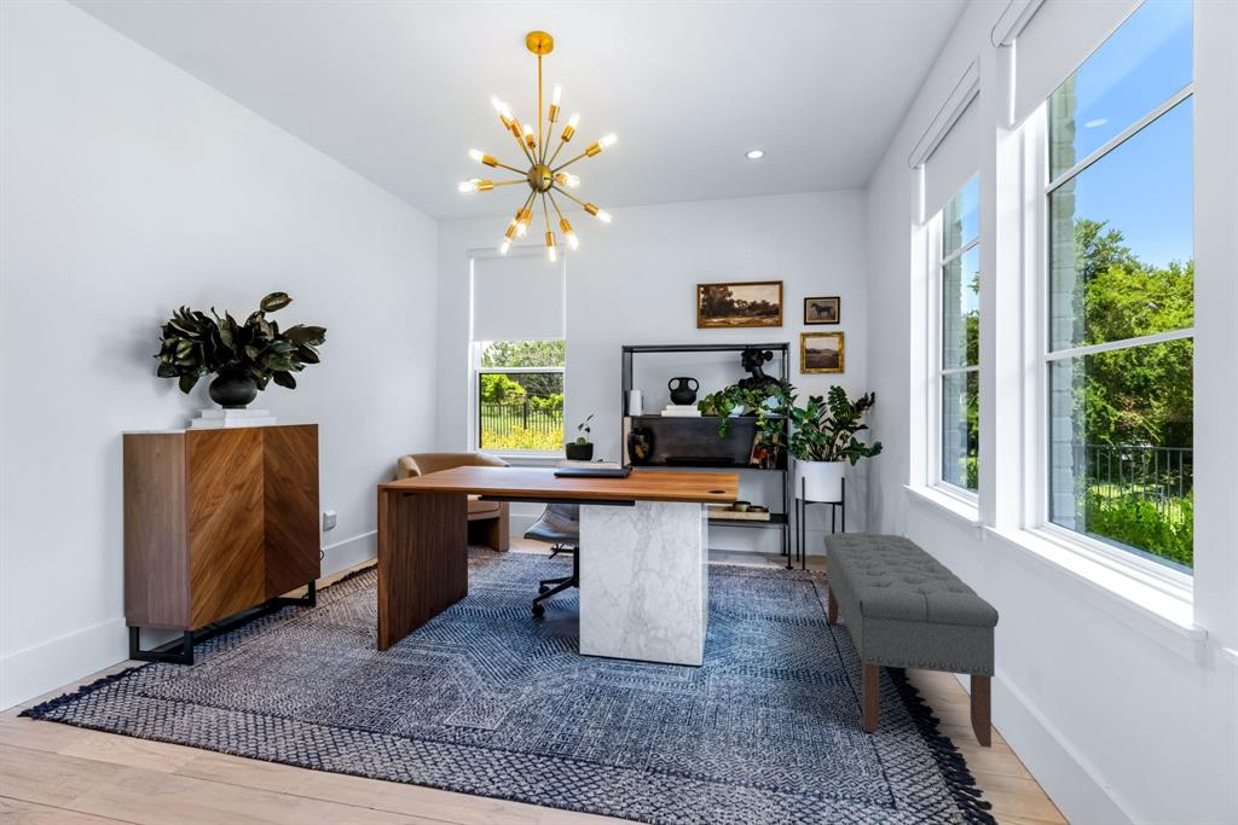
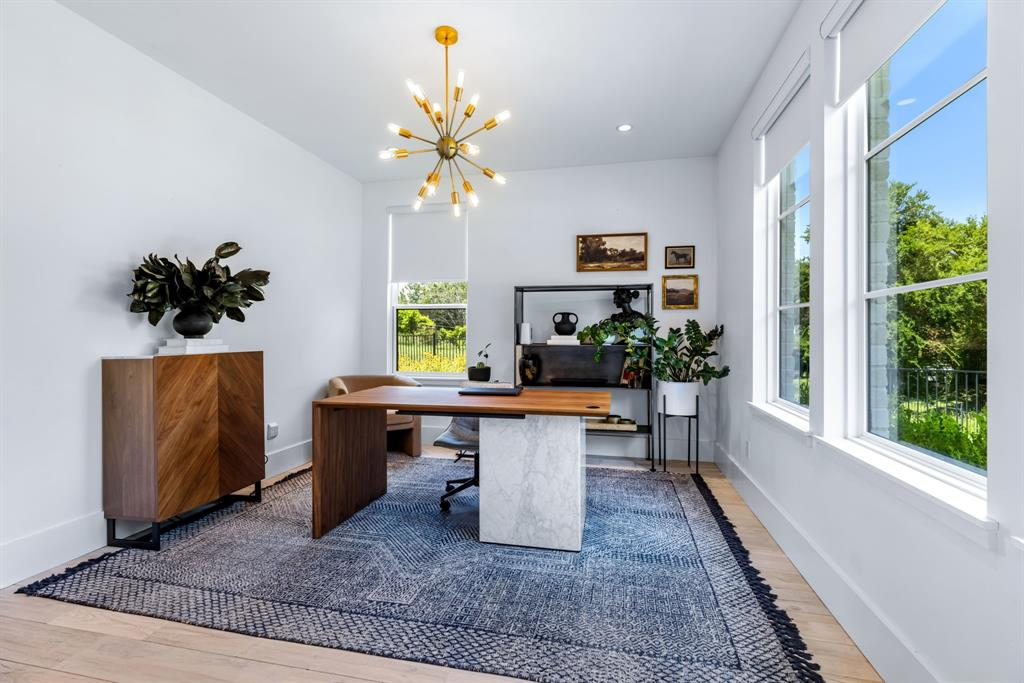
- bench (890, 614)
